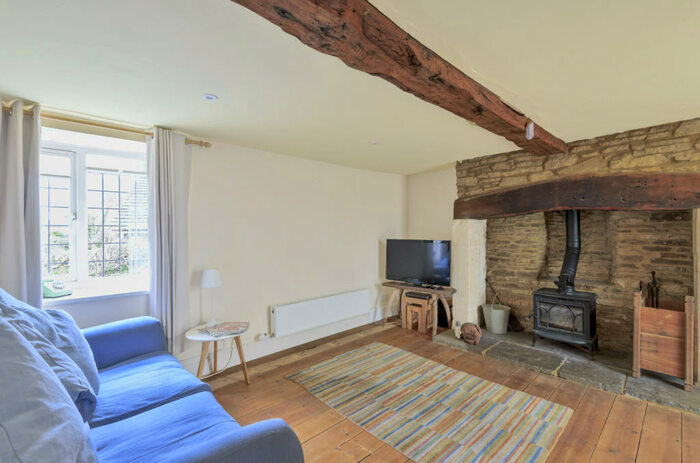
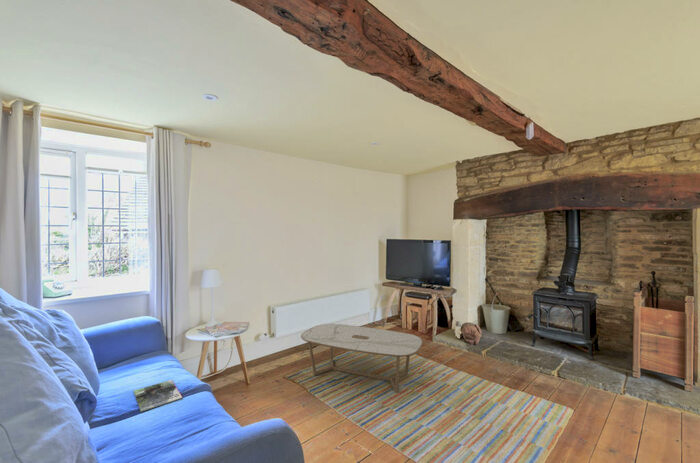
+ coffee table (362, 352)
+ magazine (157, 394)
